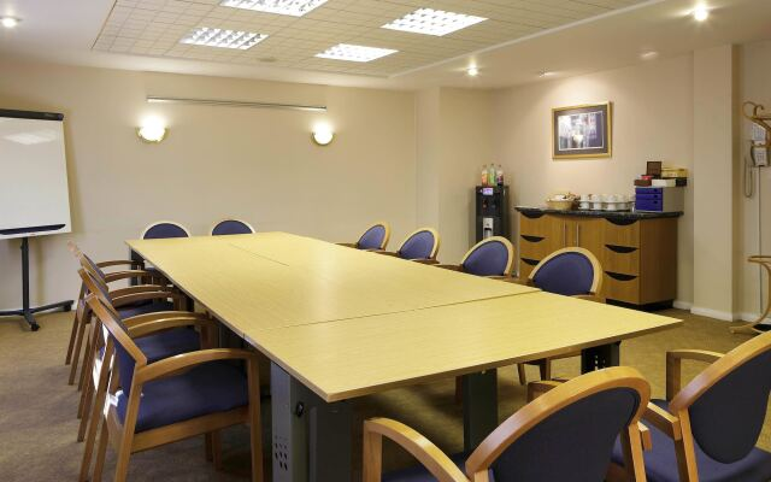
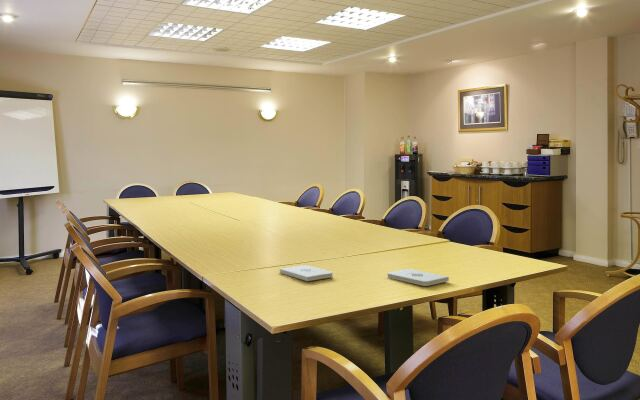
+ notepad (416, 276)
+ notepad (306, 272)
